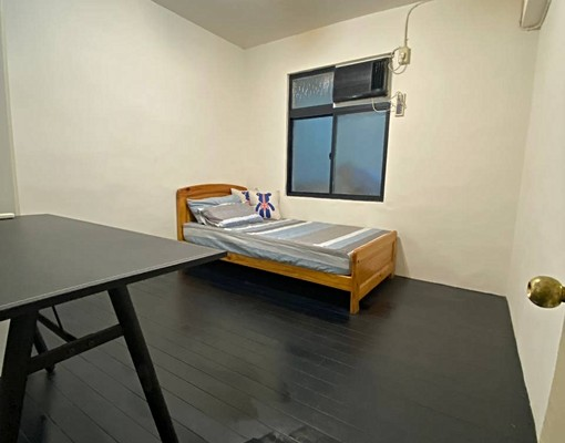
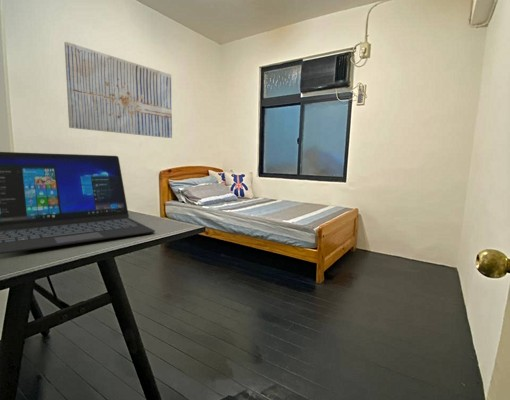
+ wall art (126, 97)
+ laptop (68, 192)
